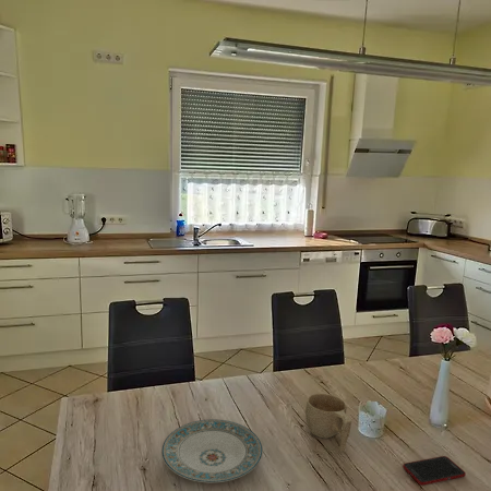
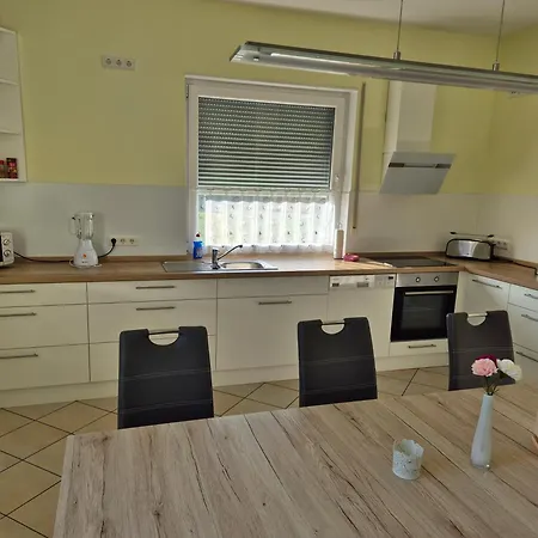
- cell phone (433, 470)
- cup (328, 421)
- plate (212, 453)
